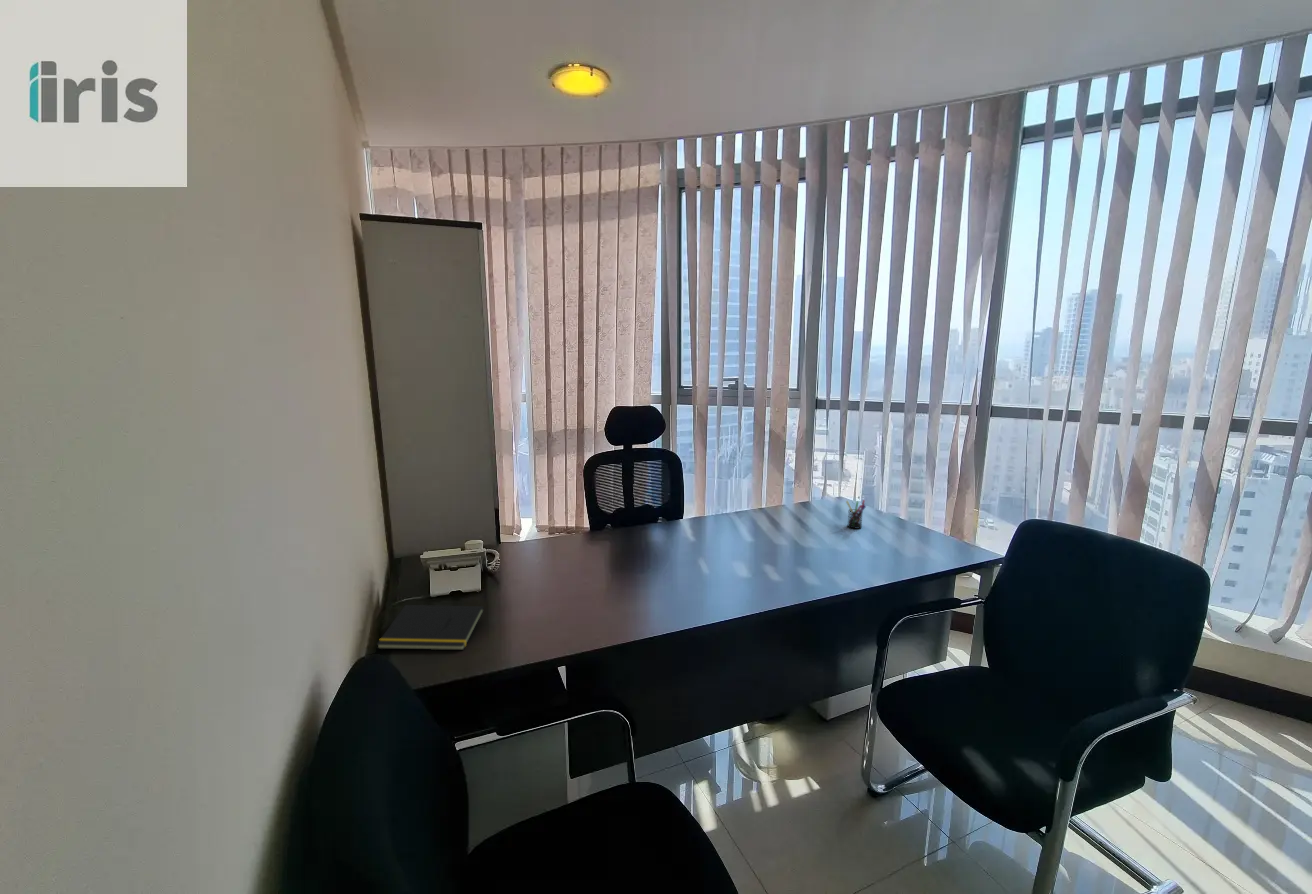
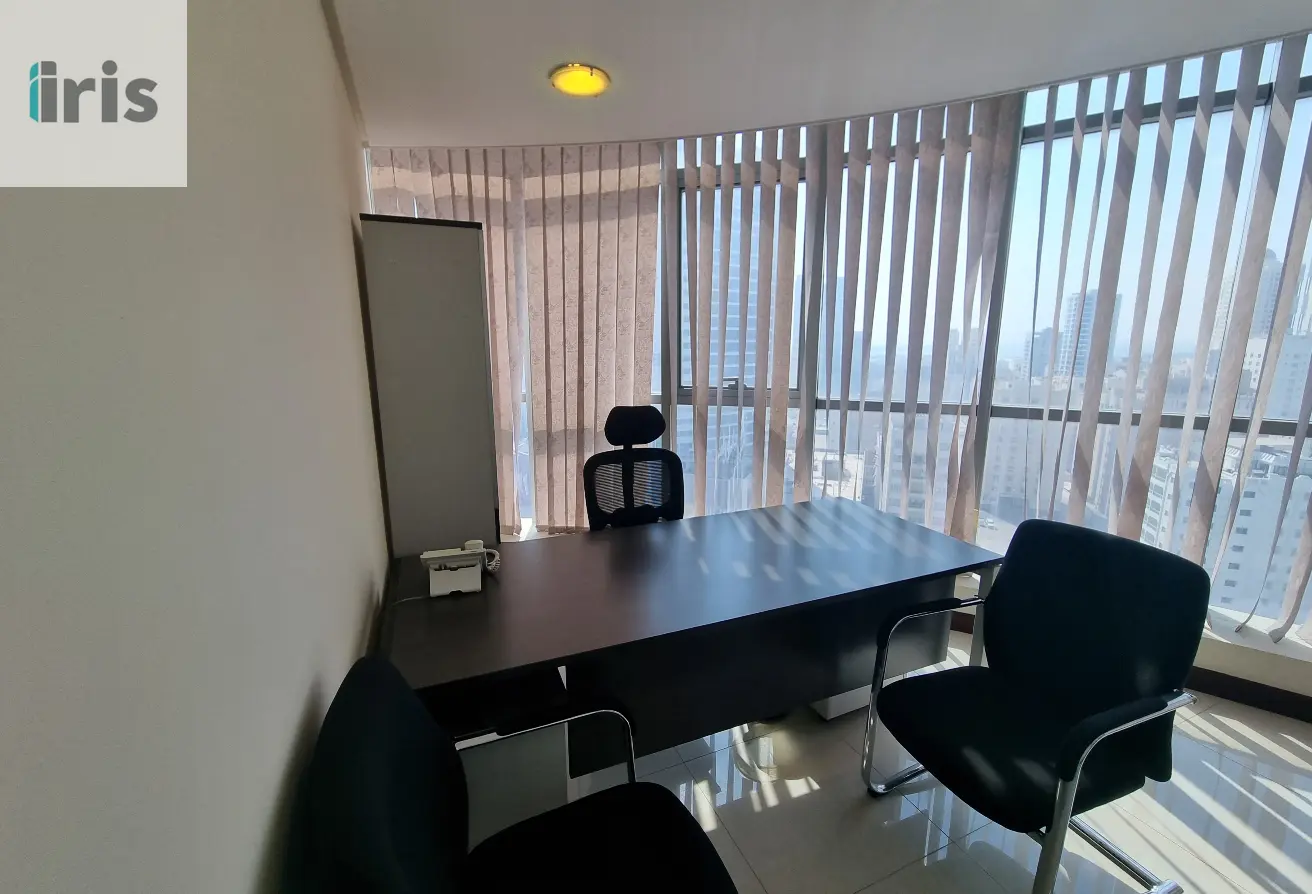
- notepad (432, 626)
- pen holder (856, 512)
